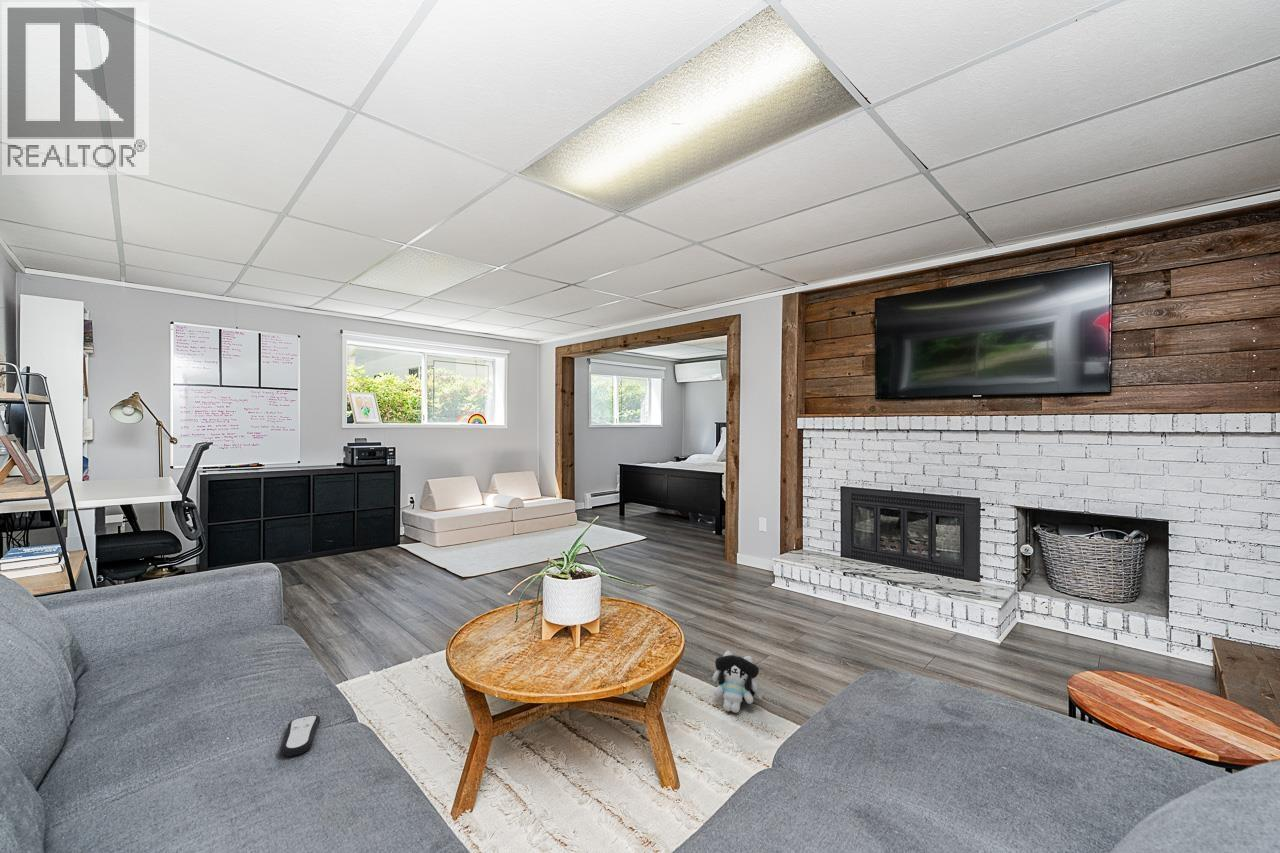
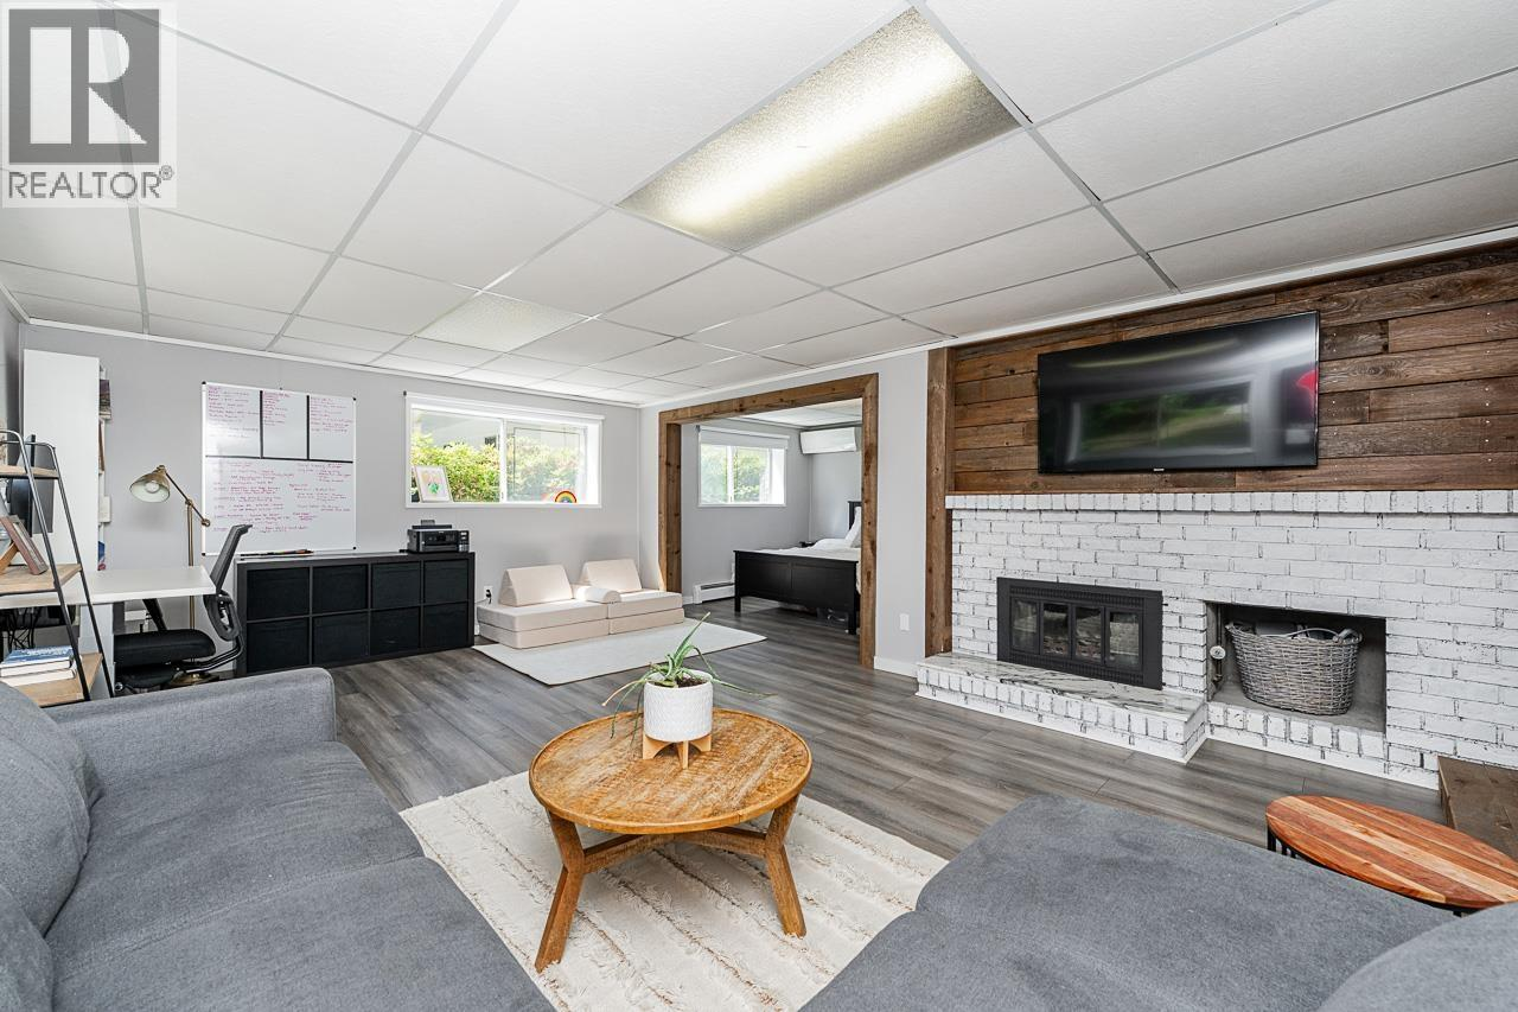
- remote control (300, 734)
- plush toy (737, 680)
